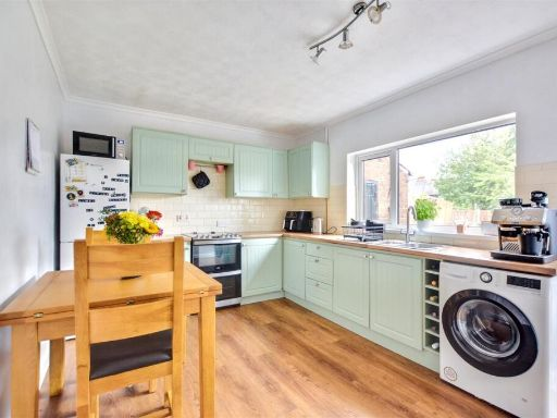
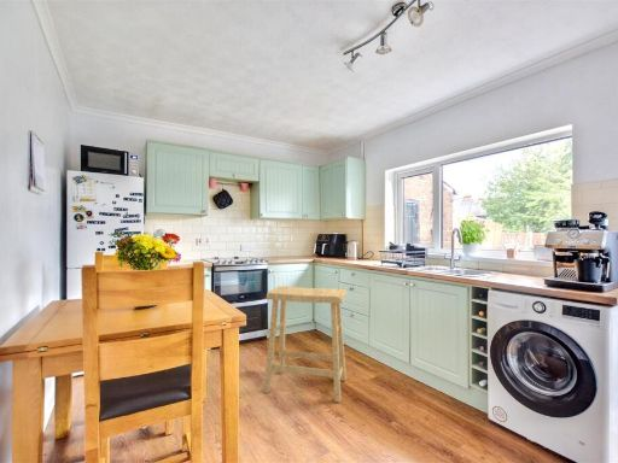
+ stool (305, 352)
